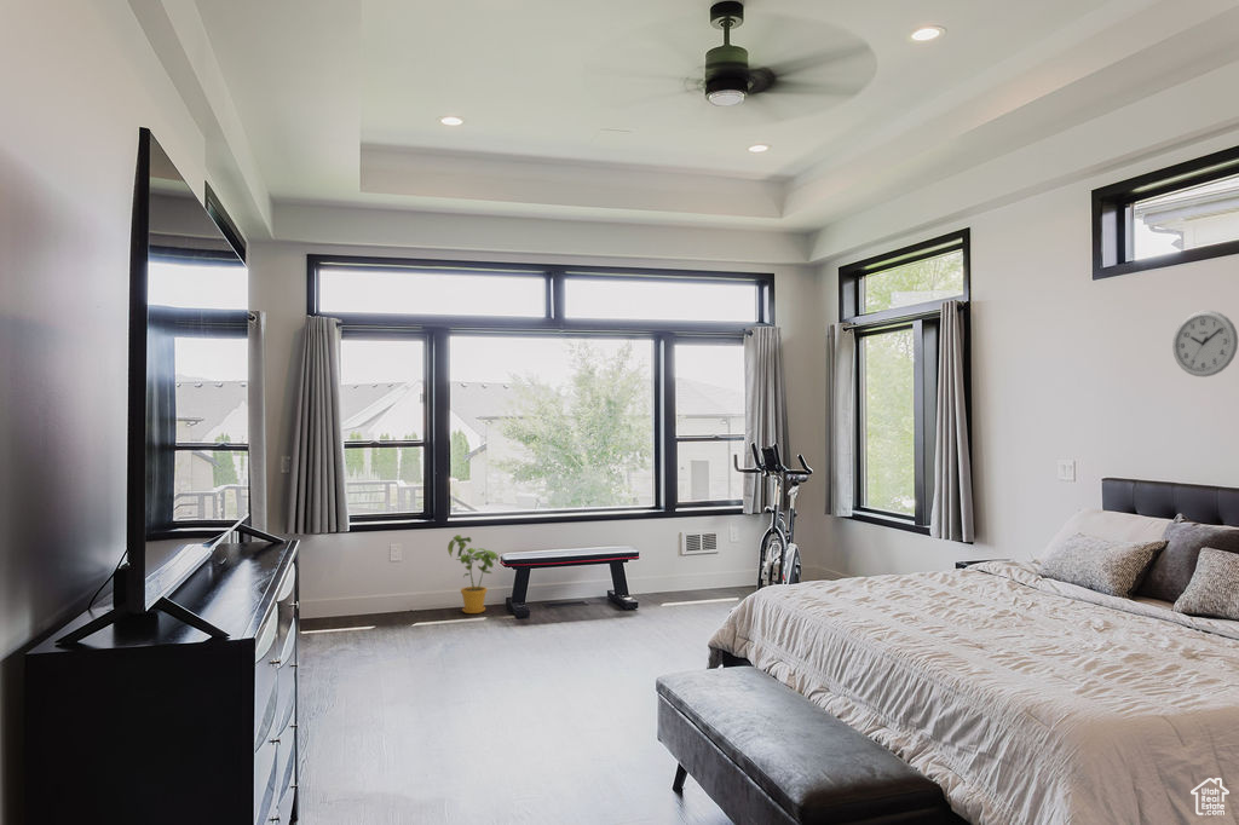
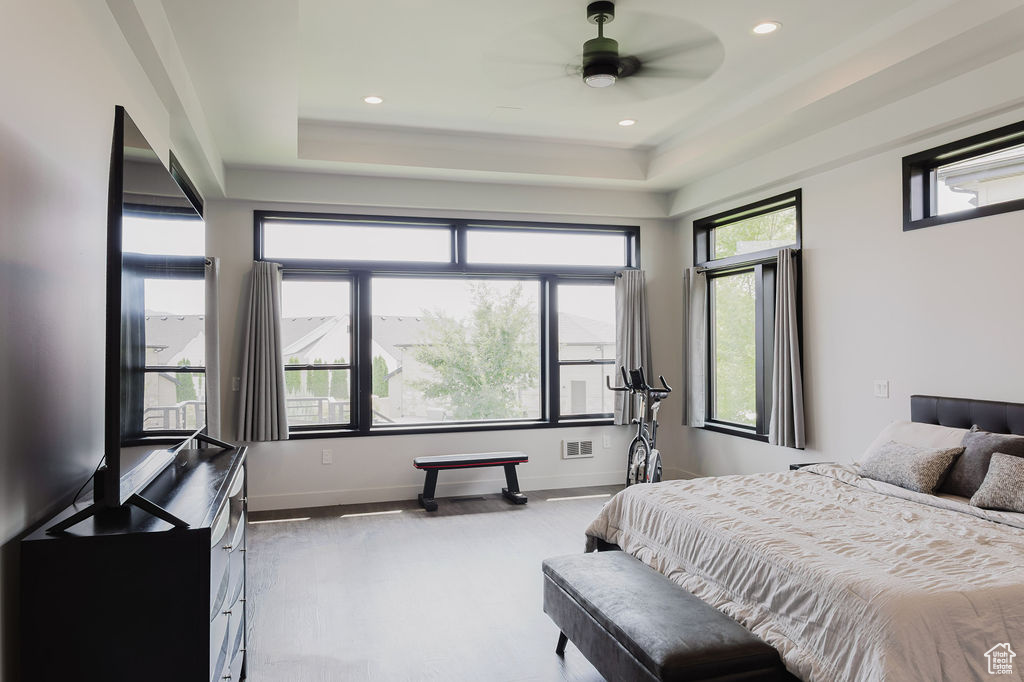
- house plant (471, 571)
- wall clock (1203, 344)
